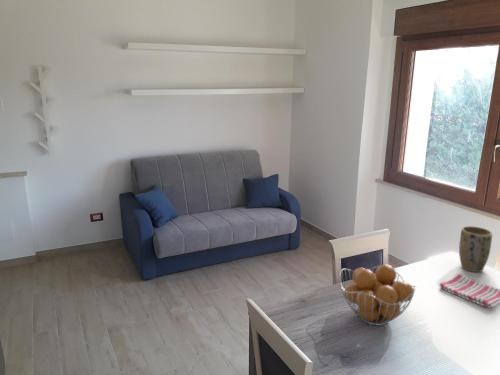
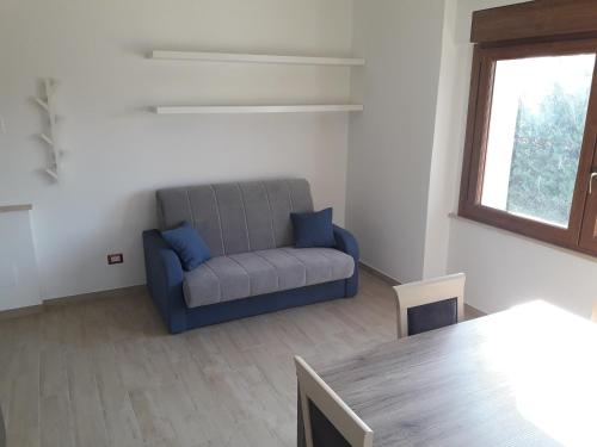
- dish towel (474, 289)
- plant pot (474, 249)
- fruit basket (375, 293)
